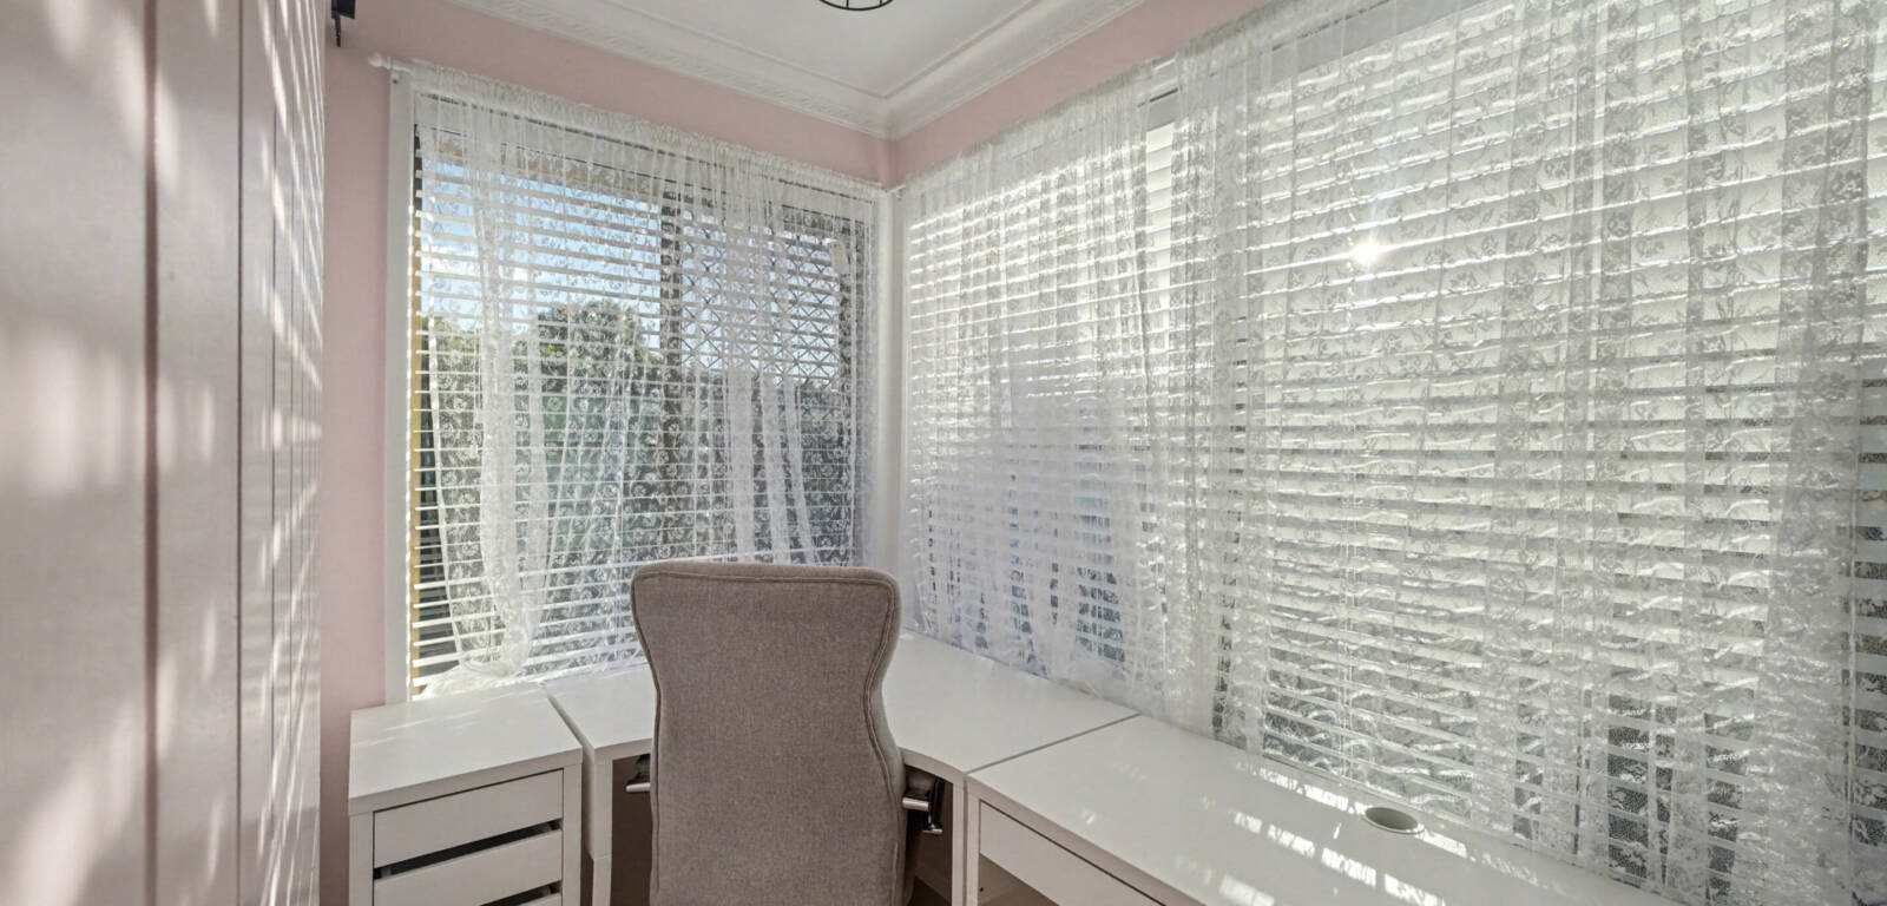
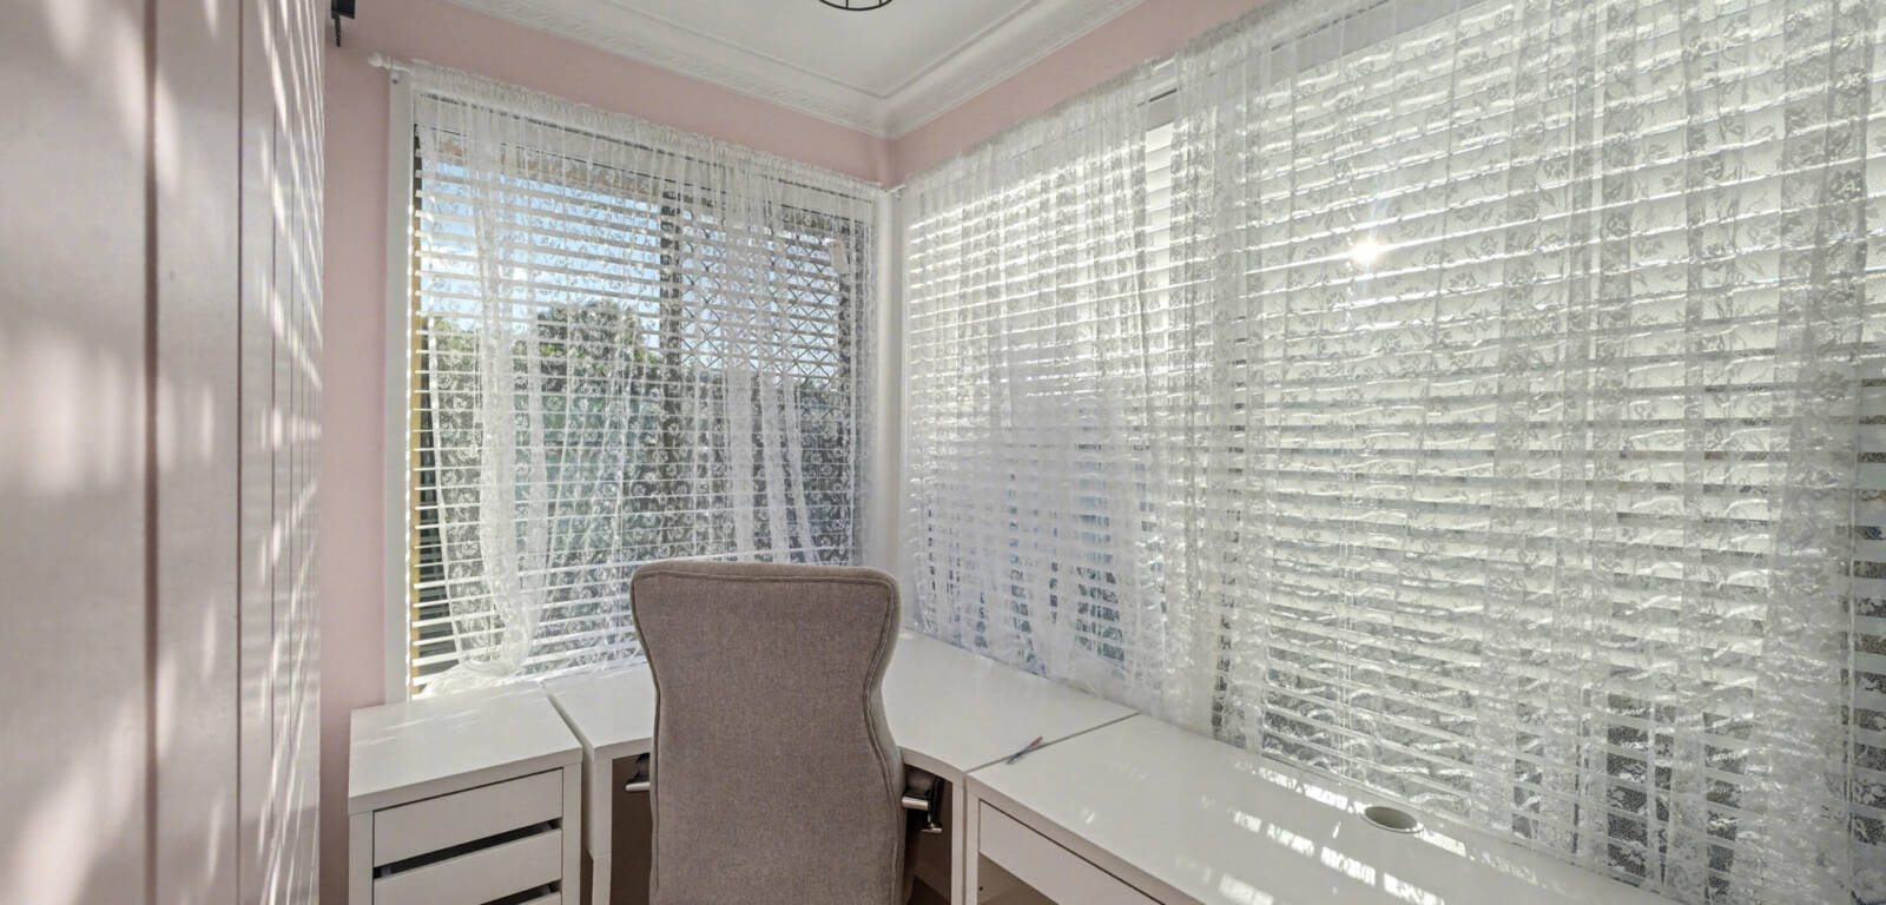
+ pen (1025, 749)
